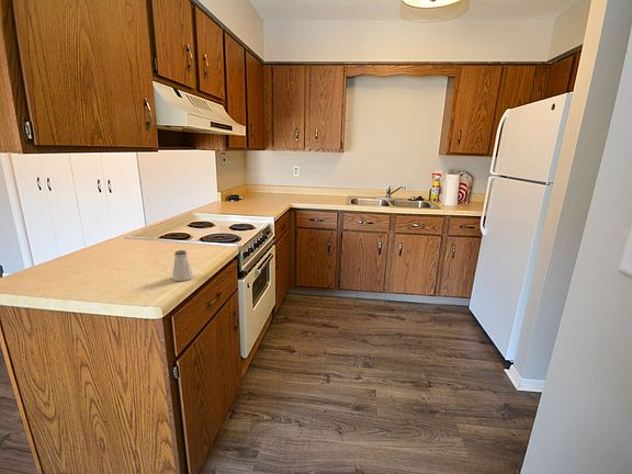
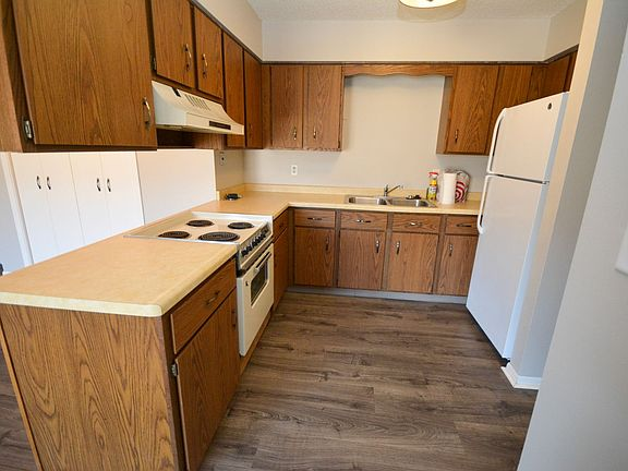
- saltshaker (181, 264)
